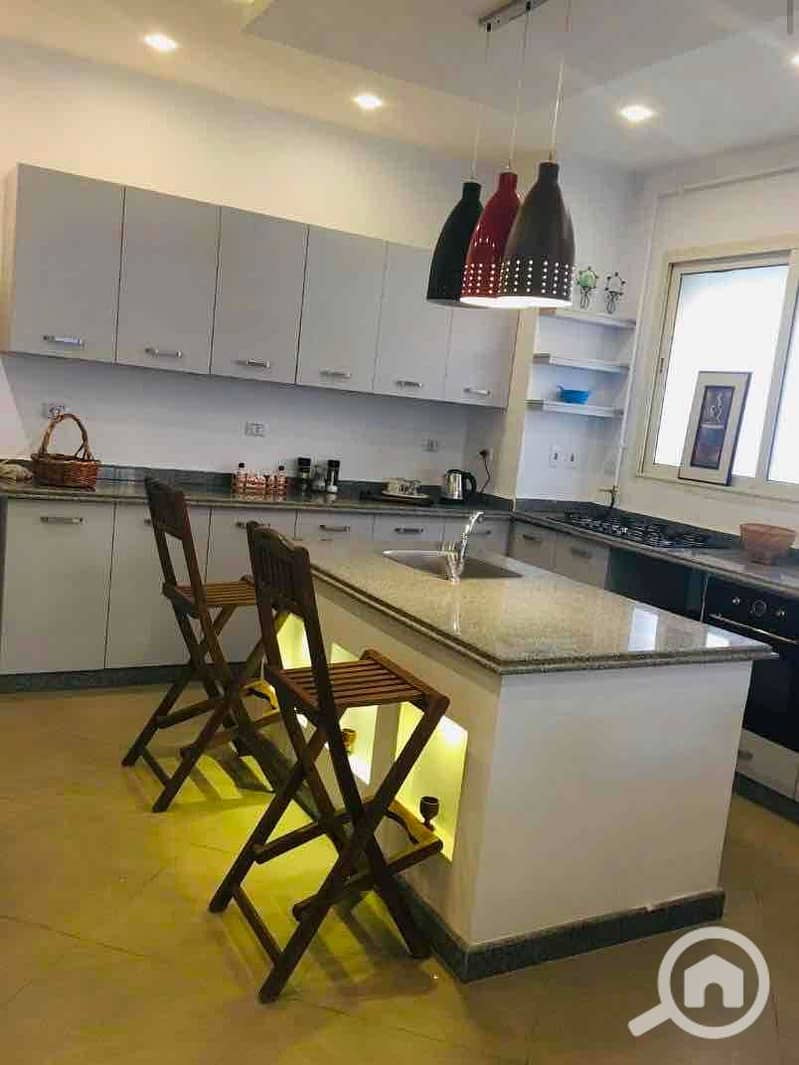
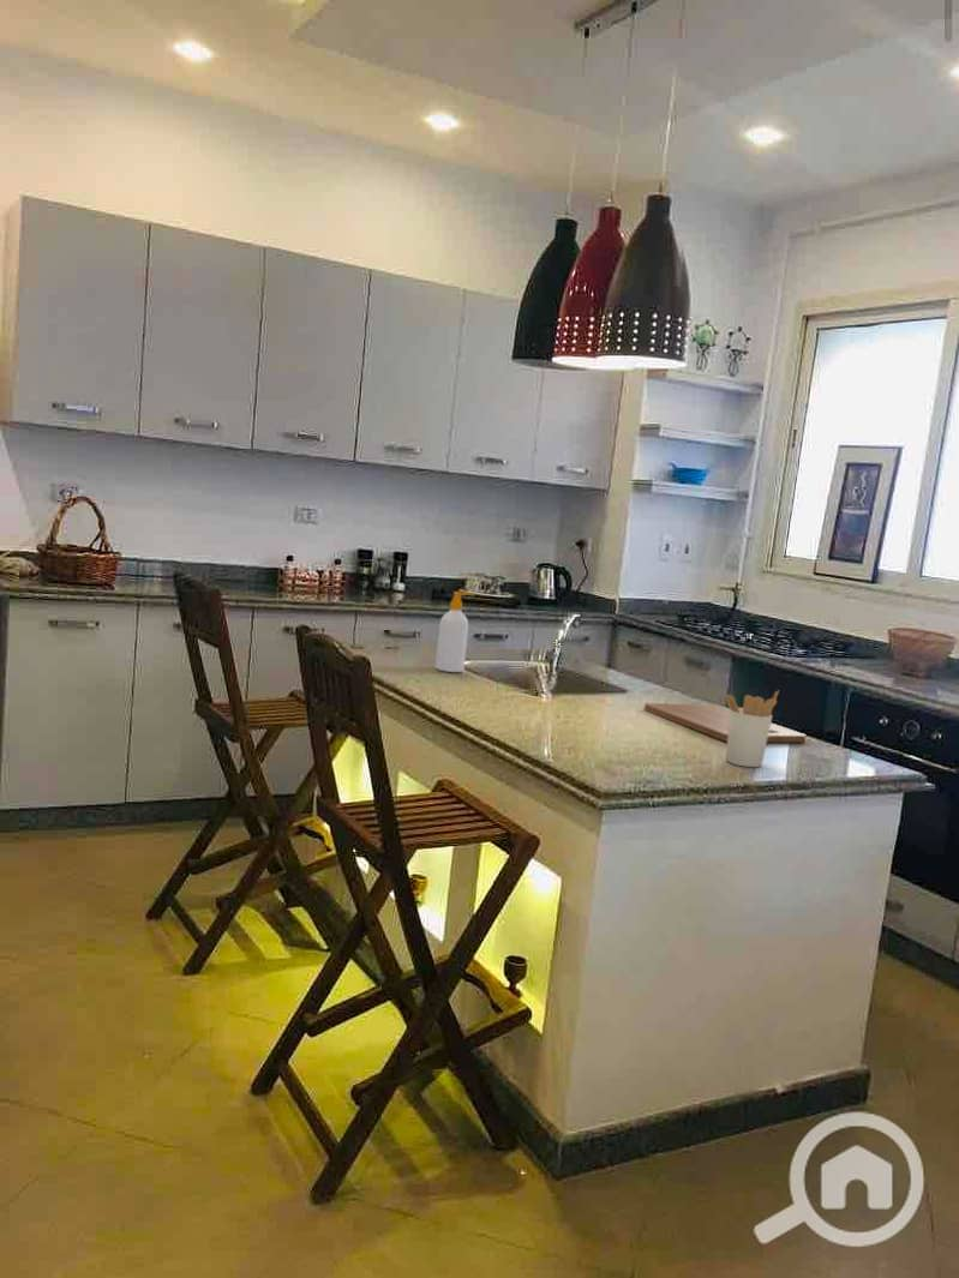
+ soap bottle (454, 631)
+ cutting board (721, 721)
+ utensil holder (751, 726)
